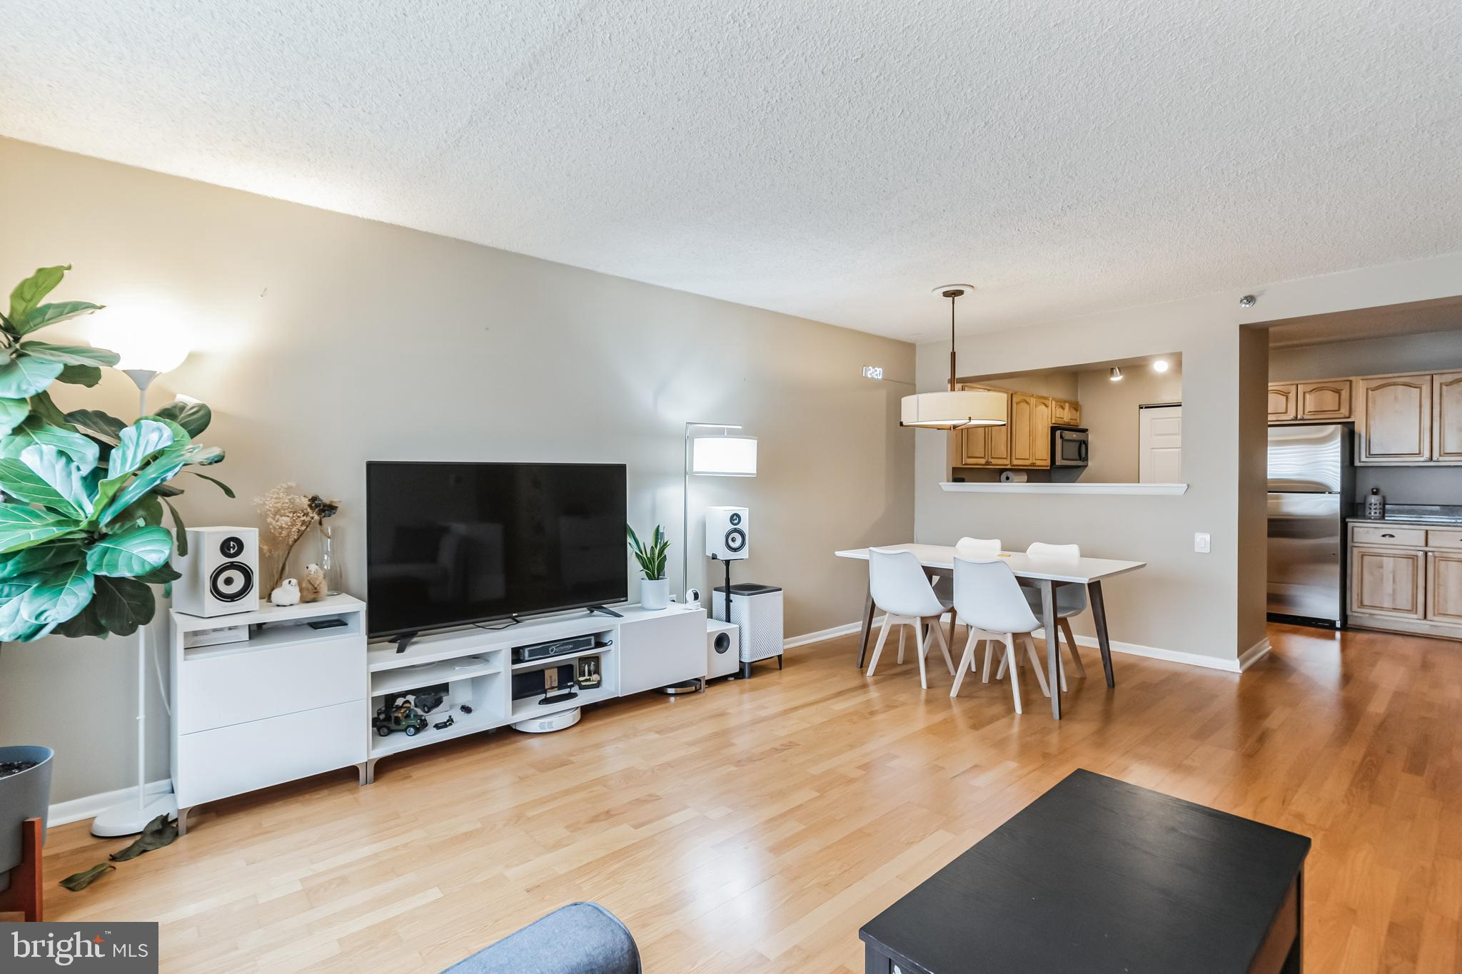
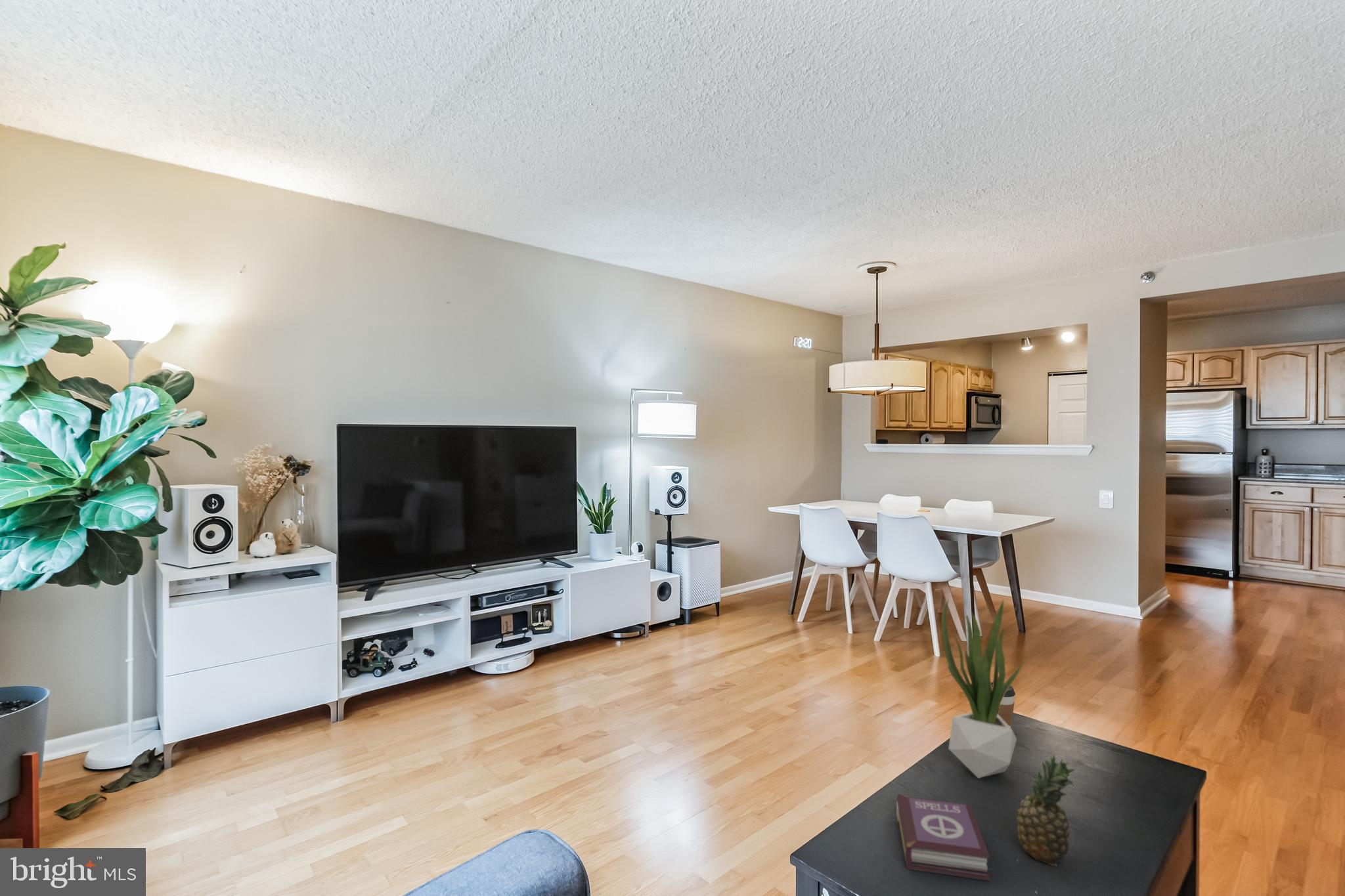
+ potted plant (977, 685)
+ book (939, 832)
+ coffee cup (1000, 707)
+ fruit (1046, 803)
